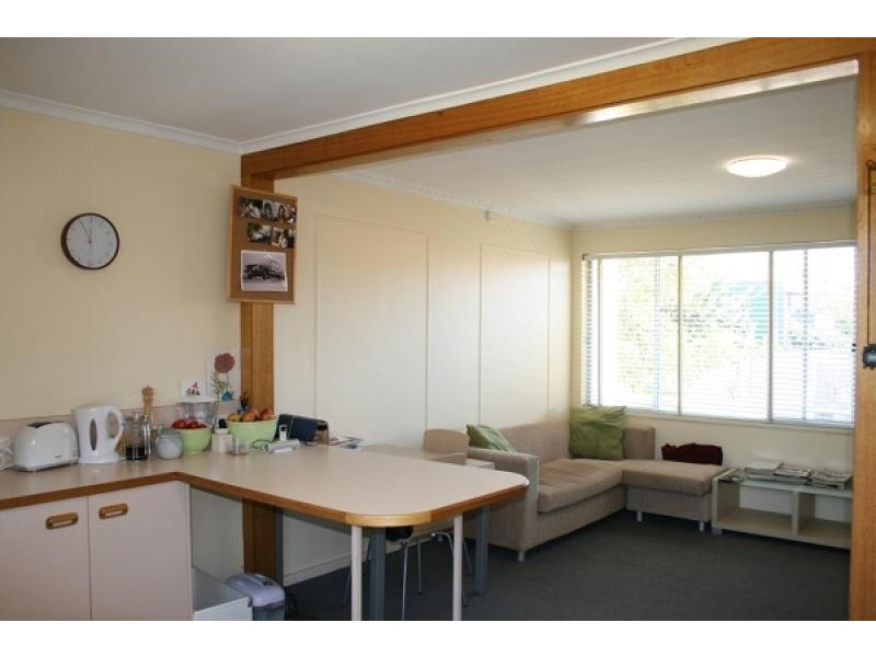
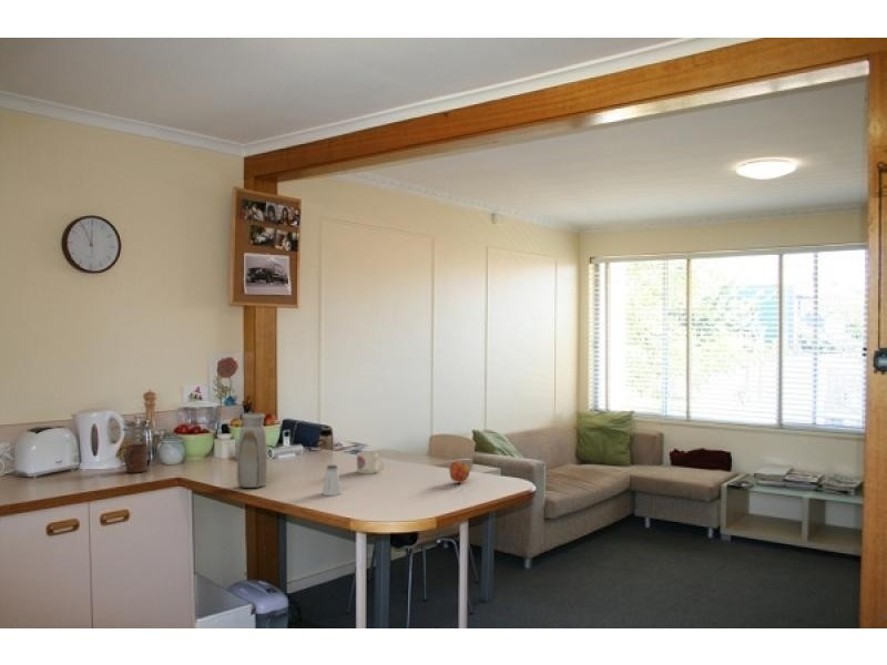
+ vase (252, 450)
+ saltshaker (332, 479)
+ cup (135, 459)
+ apple (459, 472)
+ mug (370, 462)
